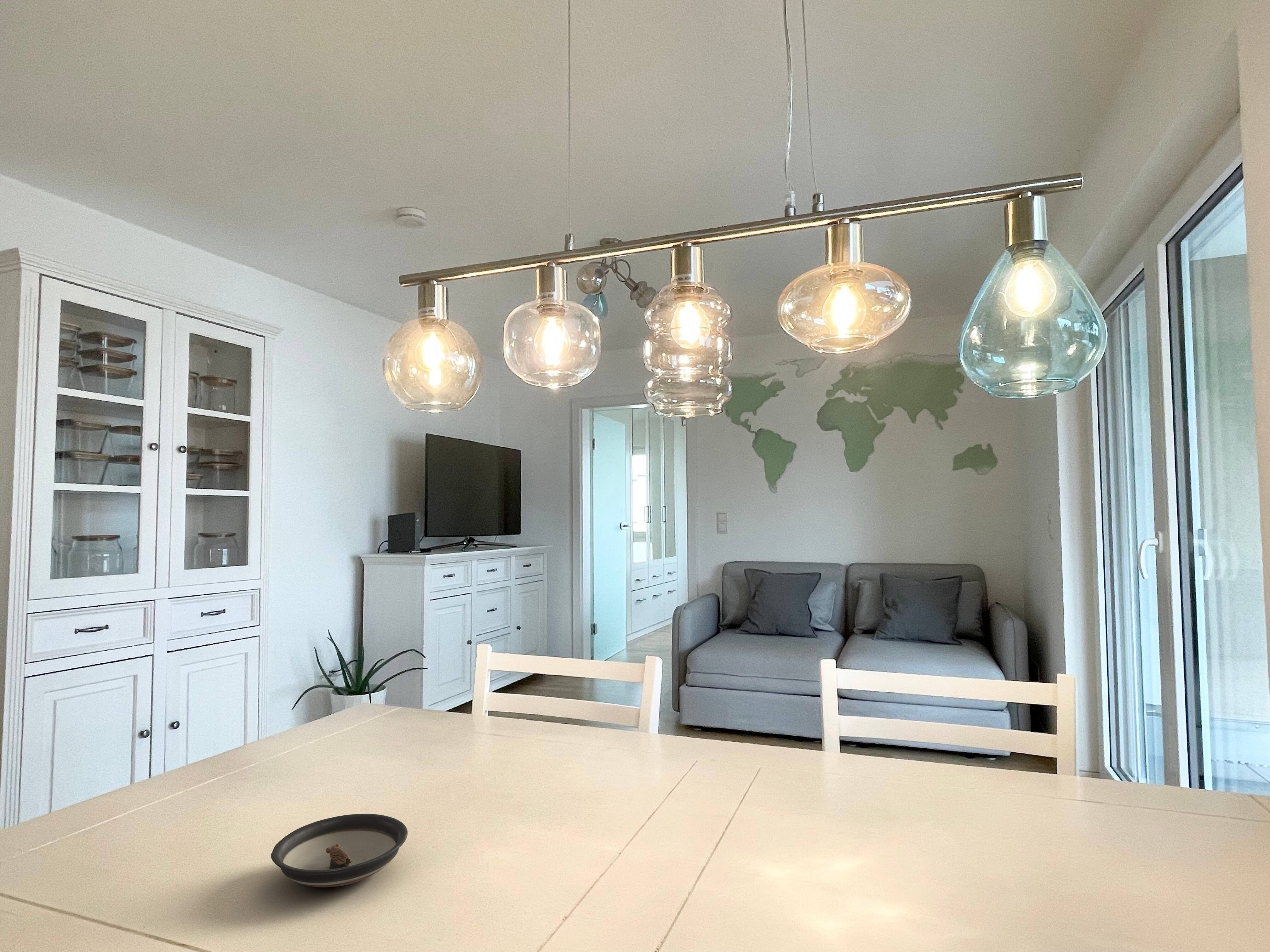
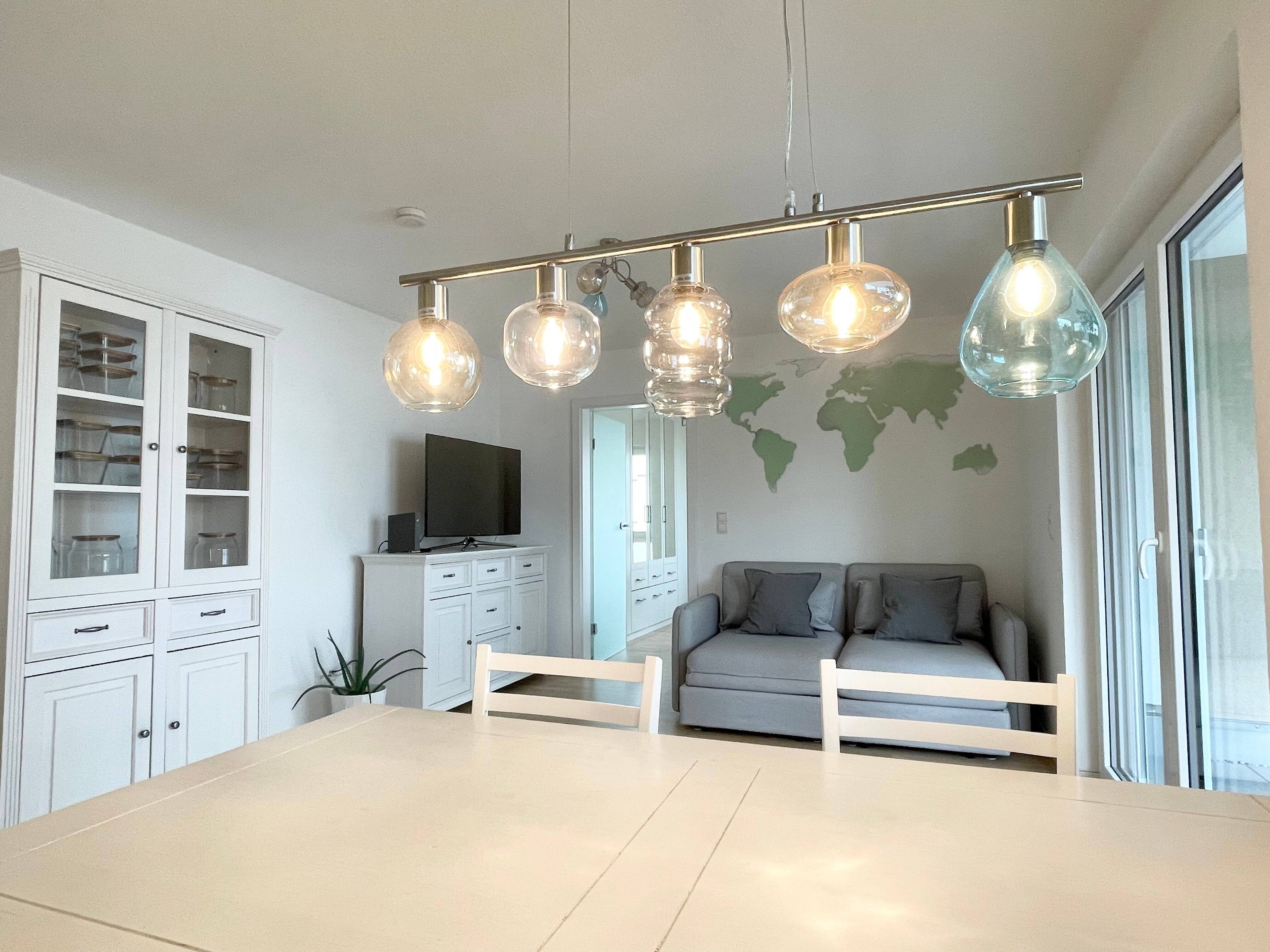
- saucer (342, 856)
